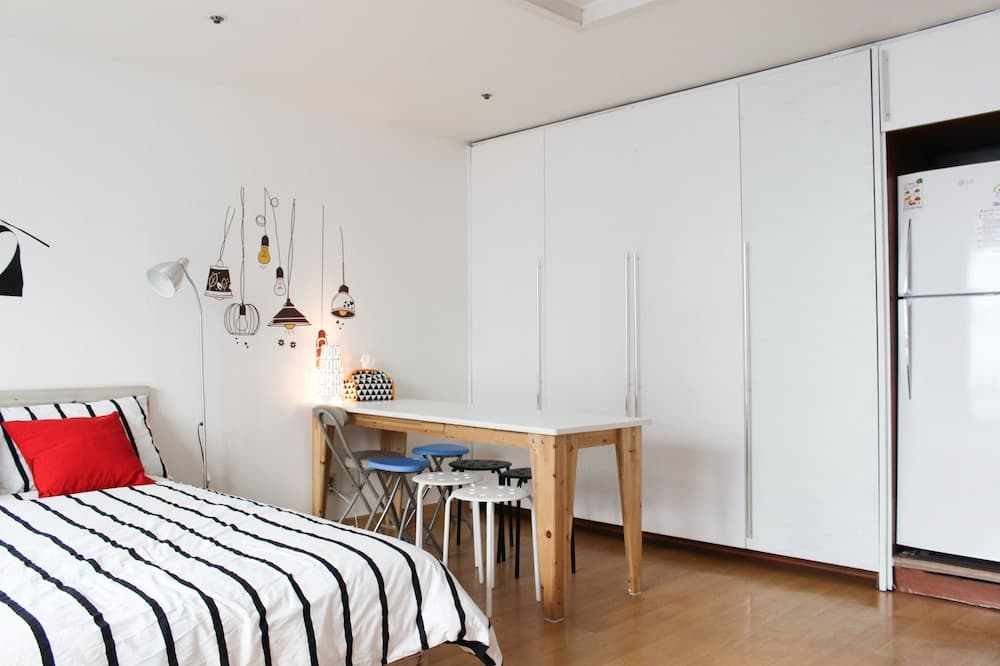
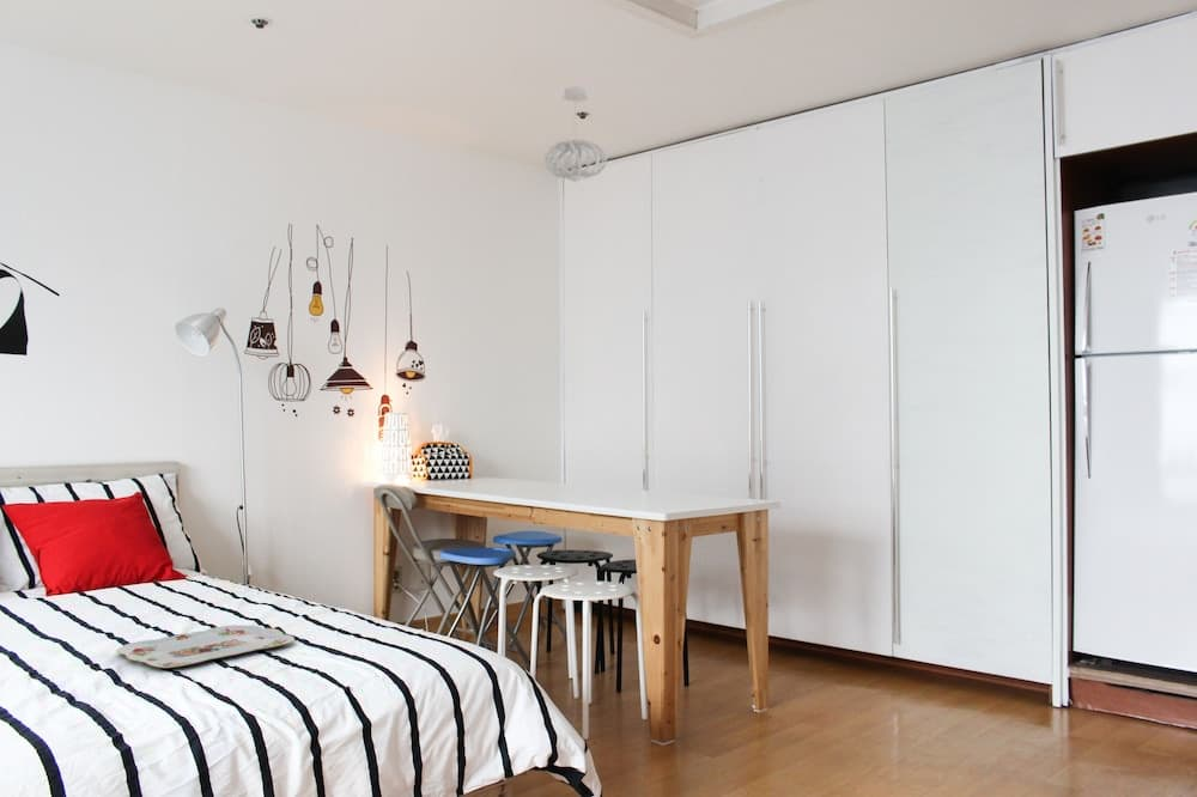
+ pendant light (575, 135)
+ serving tray (207, 645)
